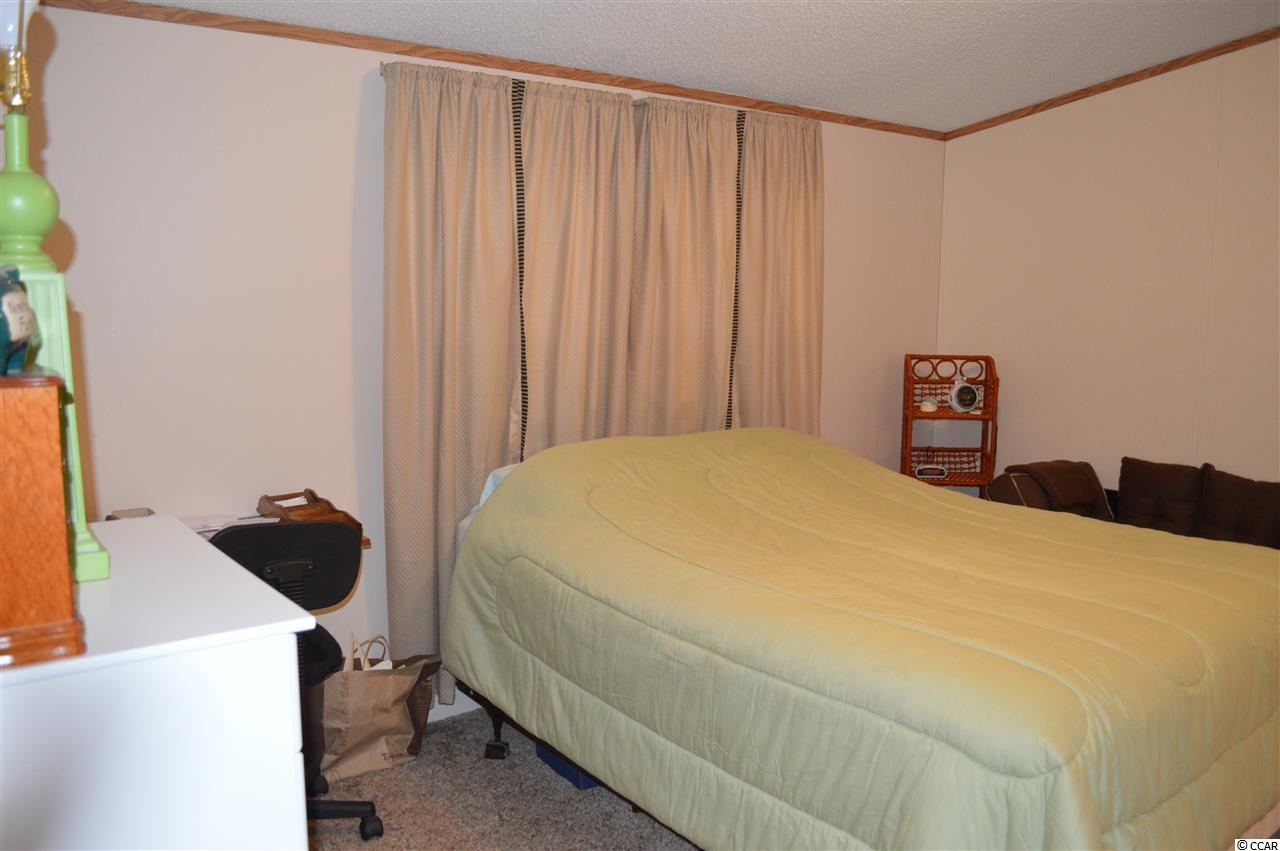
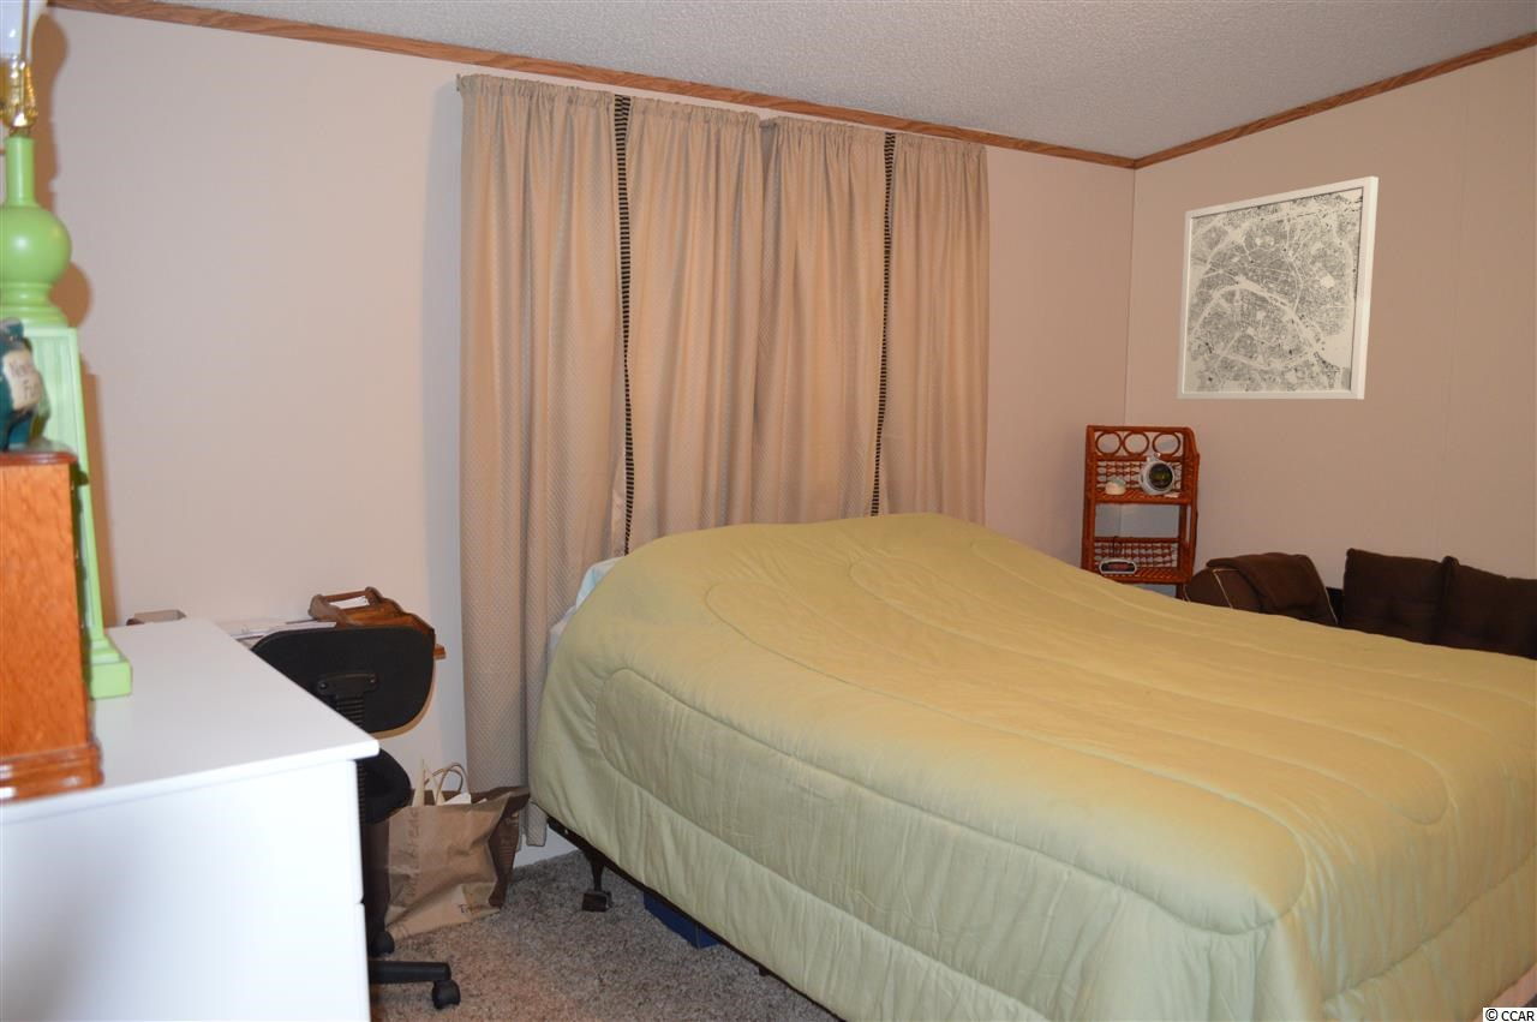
+ wall art (1268, 298)
